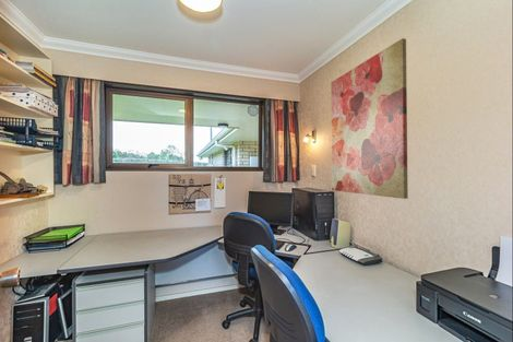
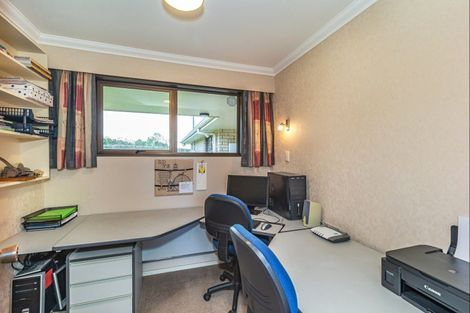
- wall art (361, 129)
